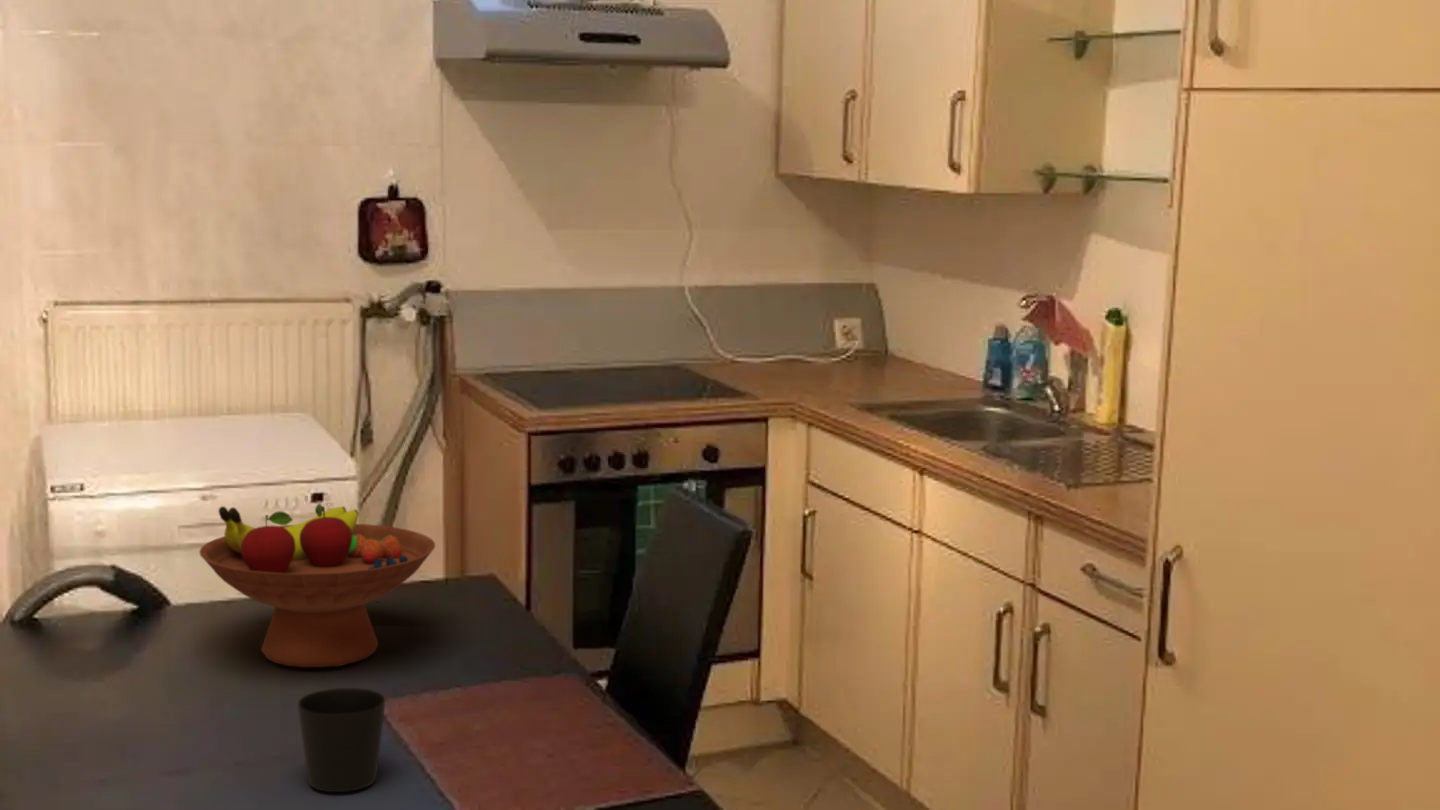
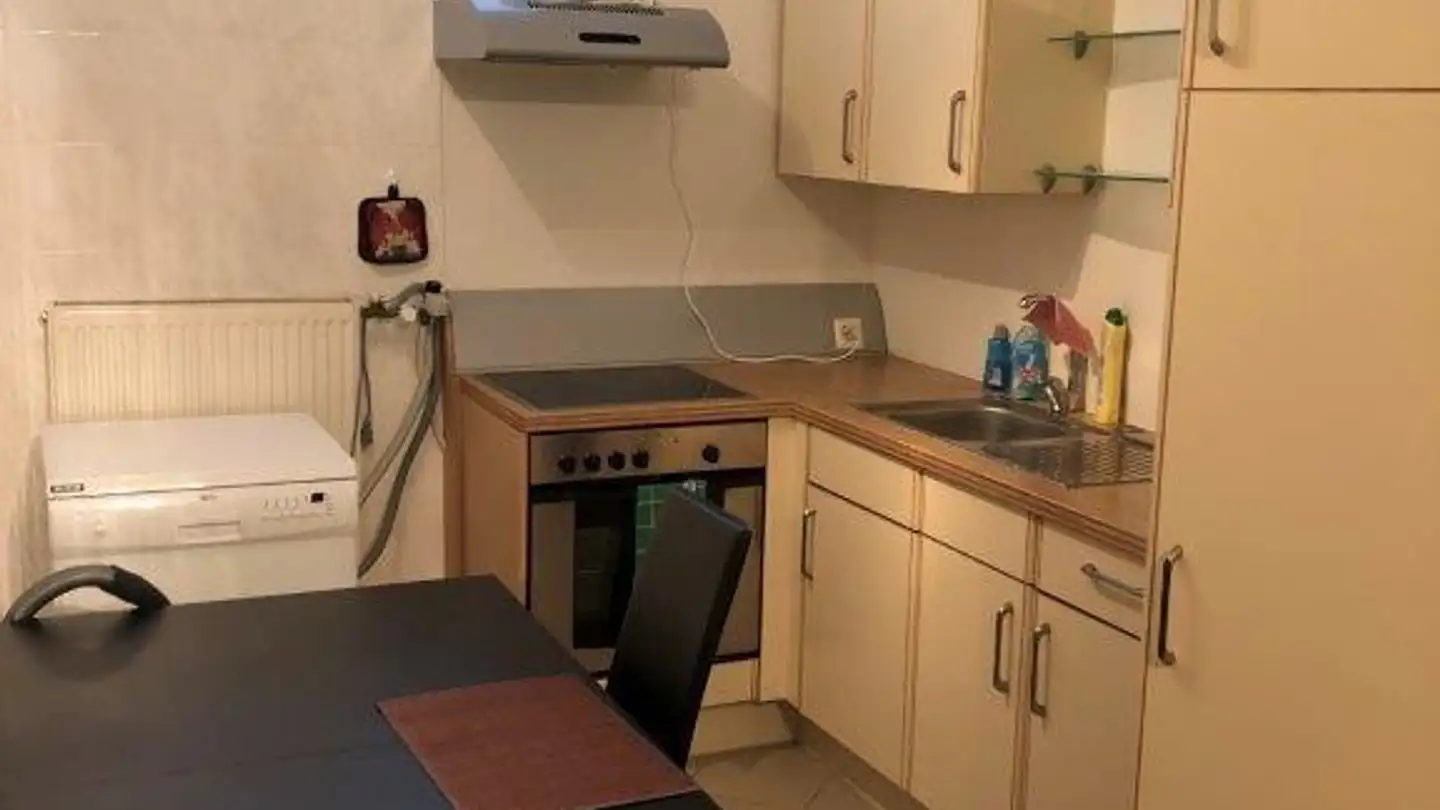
- fruit bowl (319, 579)
- cup (344, 737)
